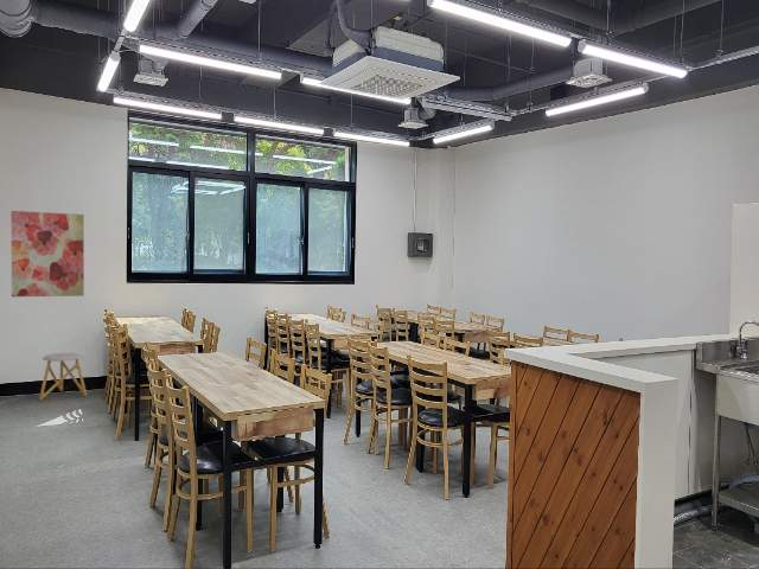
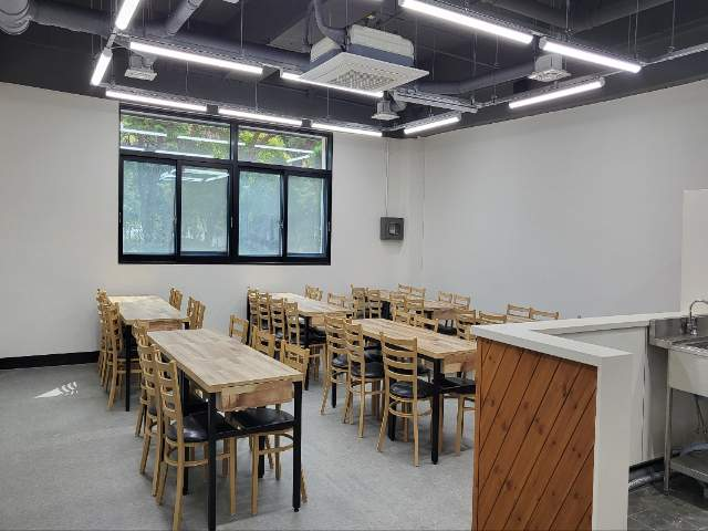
- stool (62, 375)
- wall art (47, 254)
